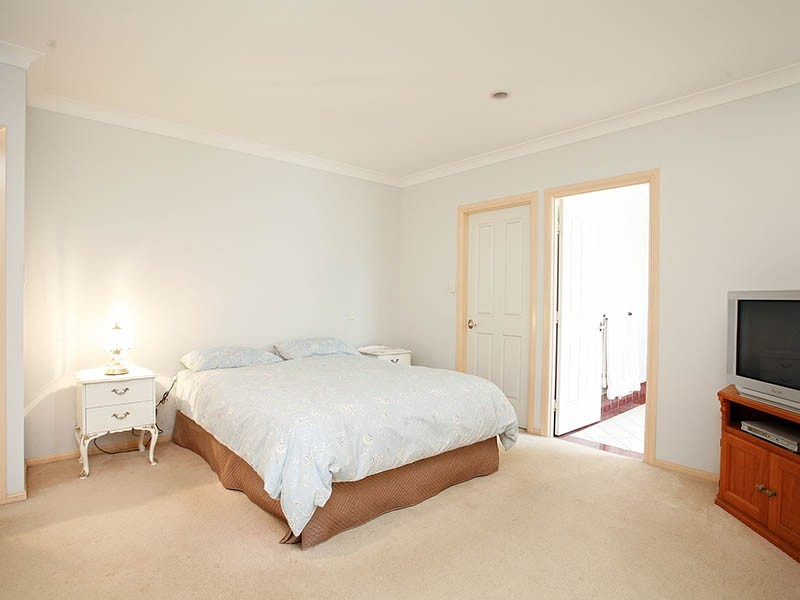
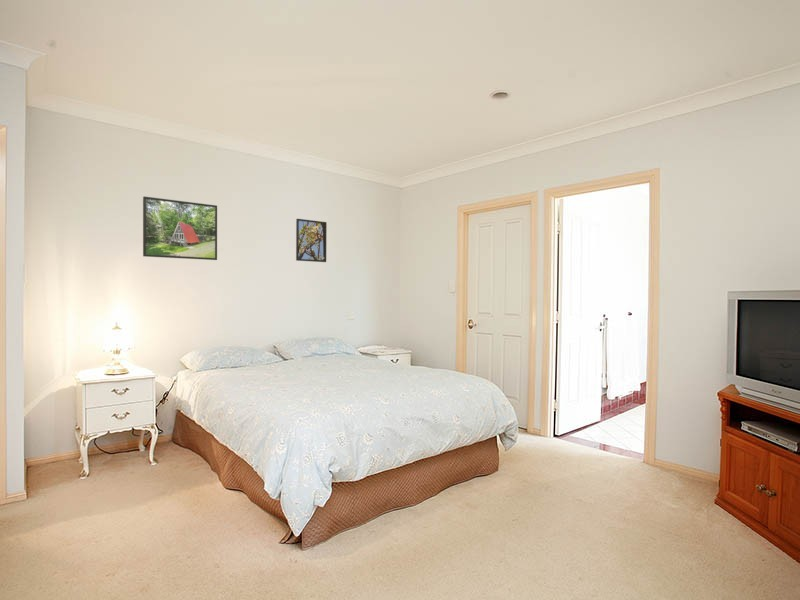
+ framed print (181, 229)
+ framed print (311, 240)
